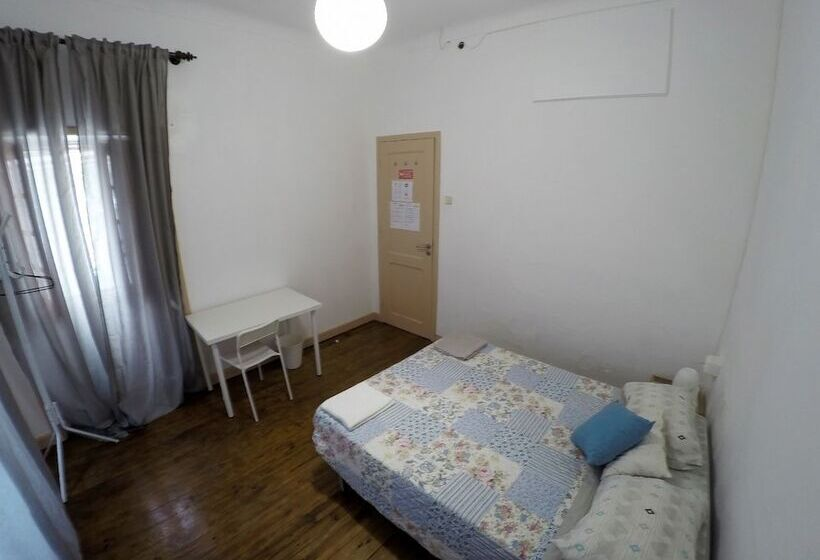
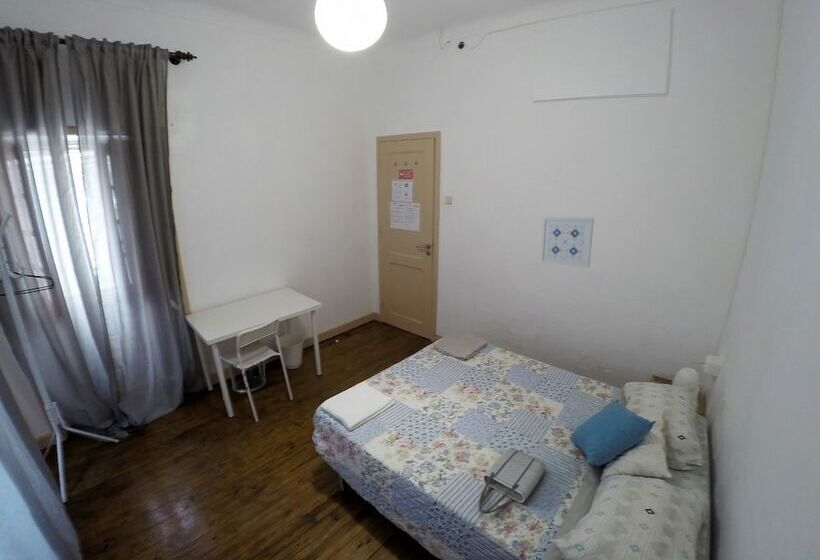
+ waste bin (249, 369)
+ wall art (565, 241)
+ tote bag (507, 482)
